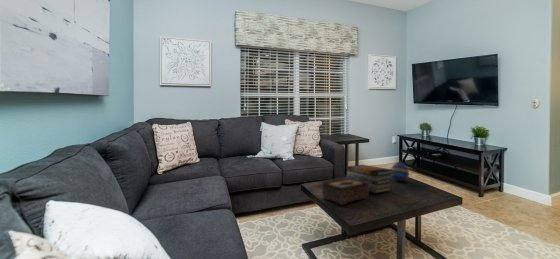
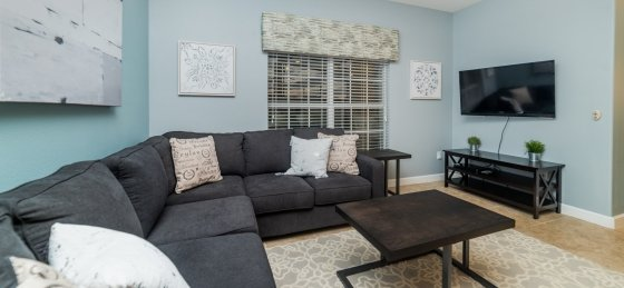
- book stack (368, 177)
- decorative egg (399, 171)
- tissue box (345, 190)
